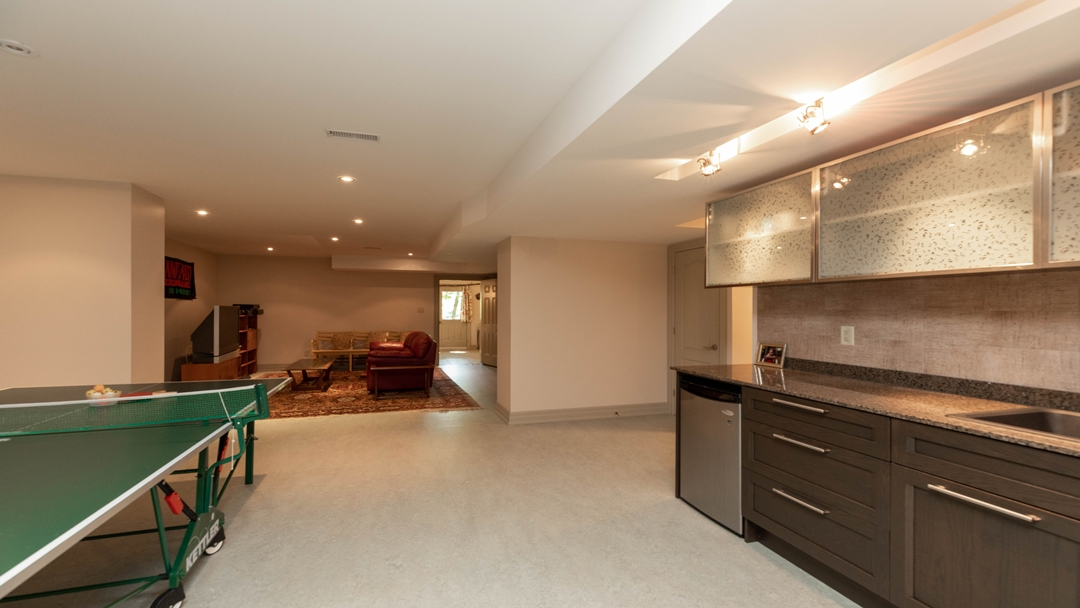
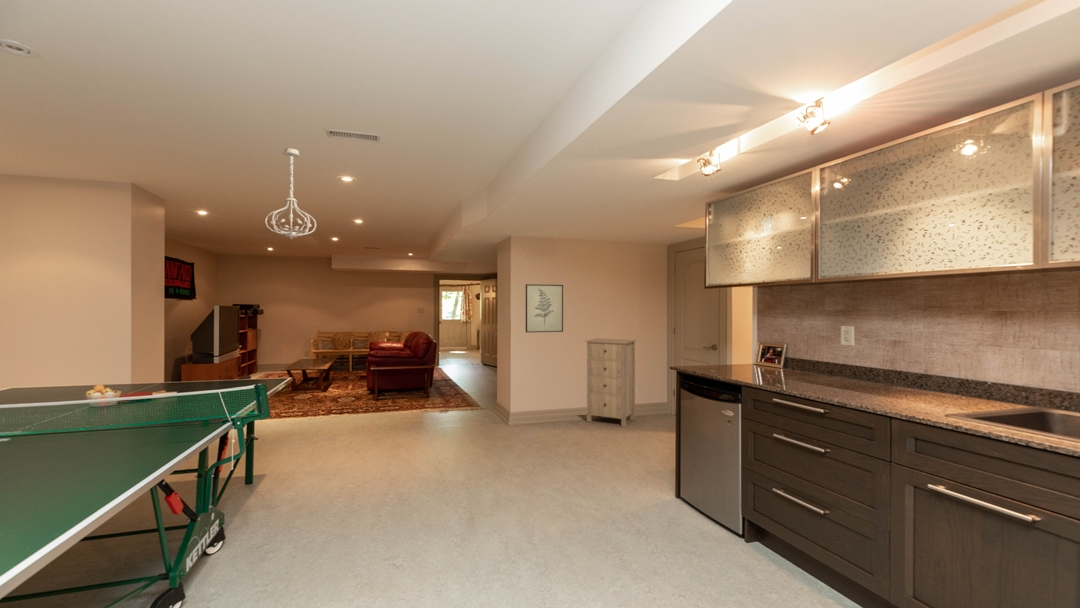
+ ceiling light fixture (291, 194)
+ storage cabinet (610, 380)
+ wall art (544, 308)
